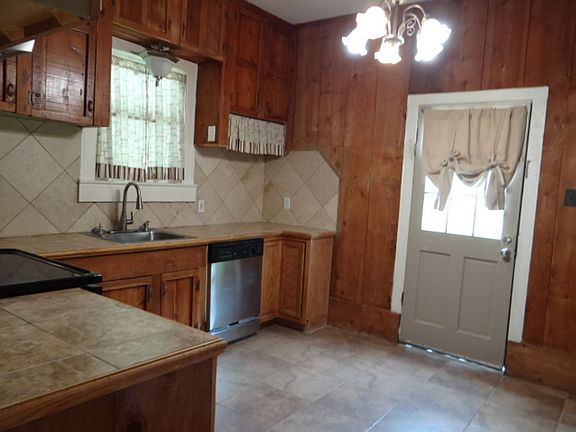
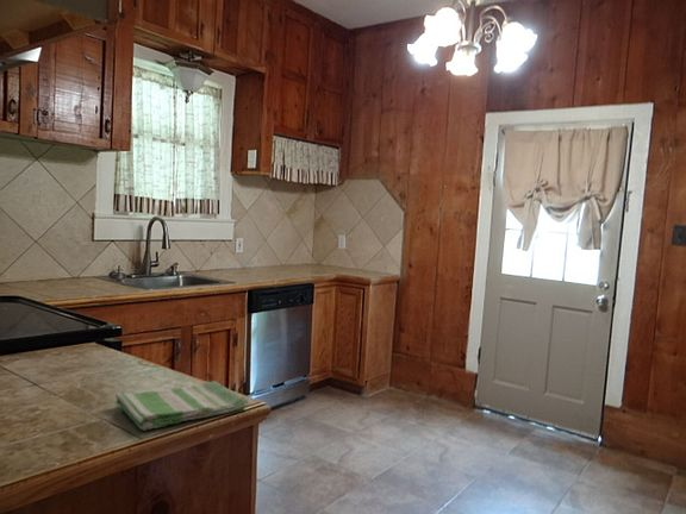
+ dish towel (181, 401)
